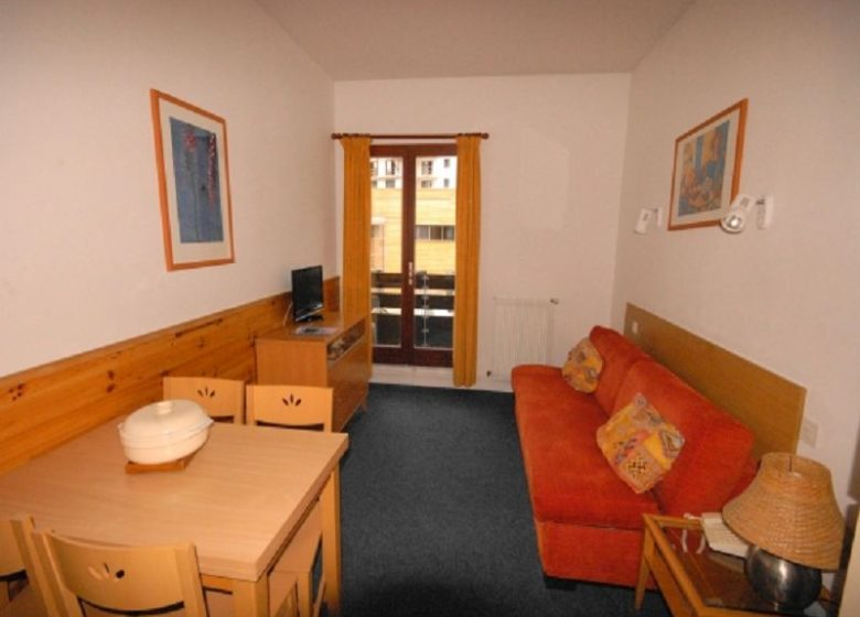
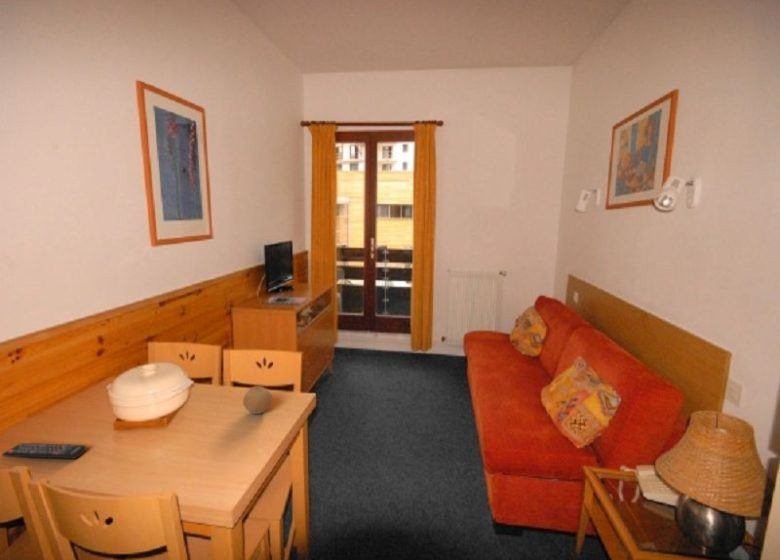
+ remote control (44, 451)
+ fruit (257, 400)
